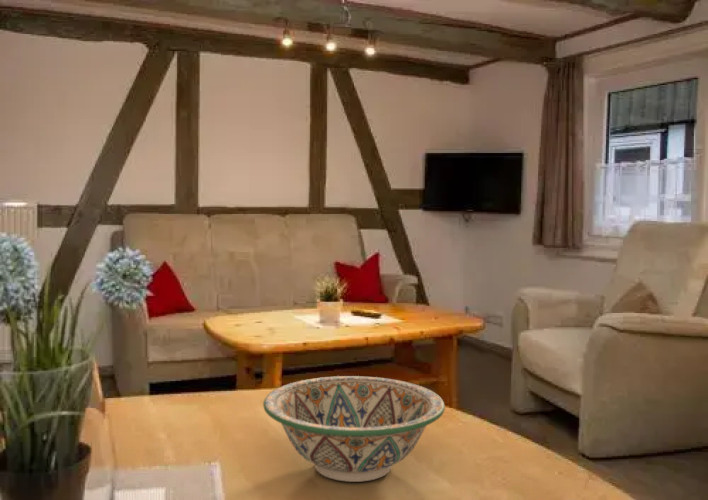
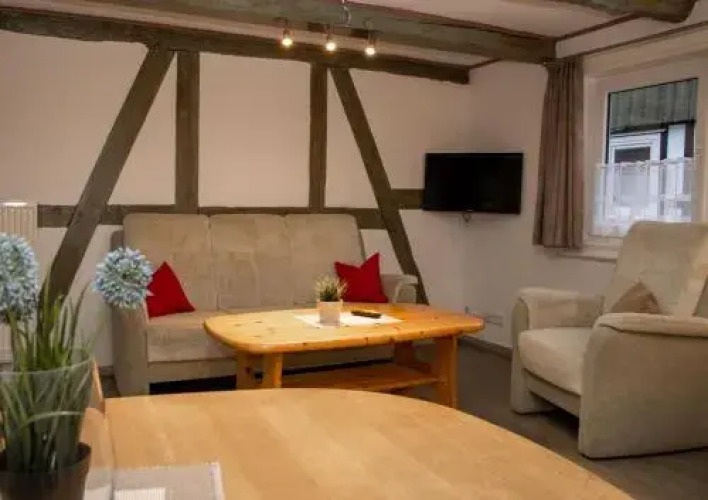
- decorative bowl (353, 432)
